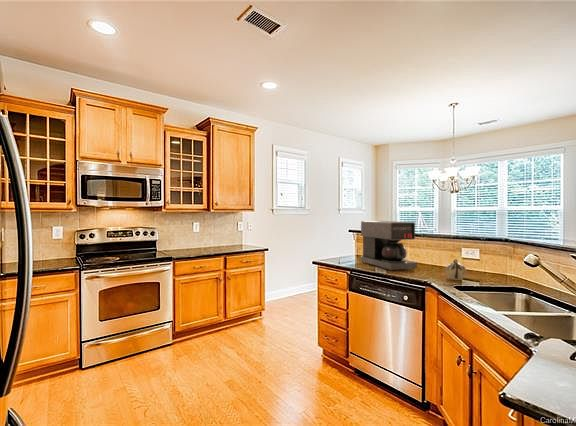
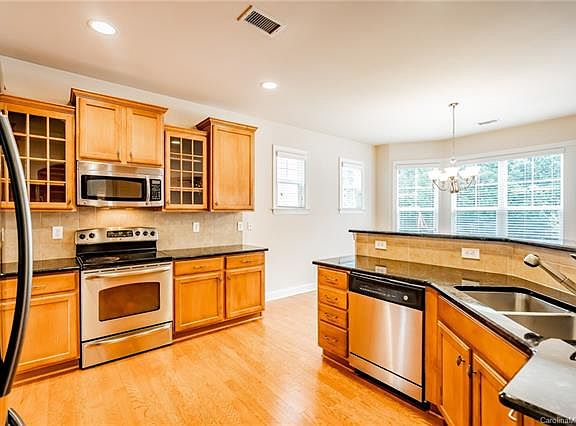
- teapot (455, 269)
- coffee maker (386, 243)
